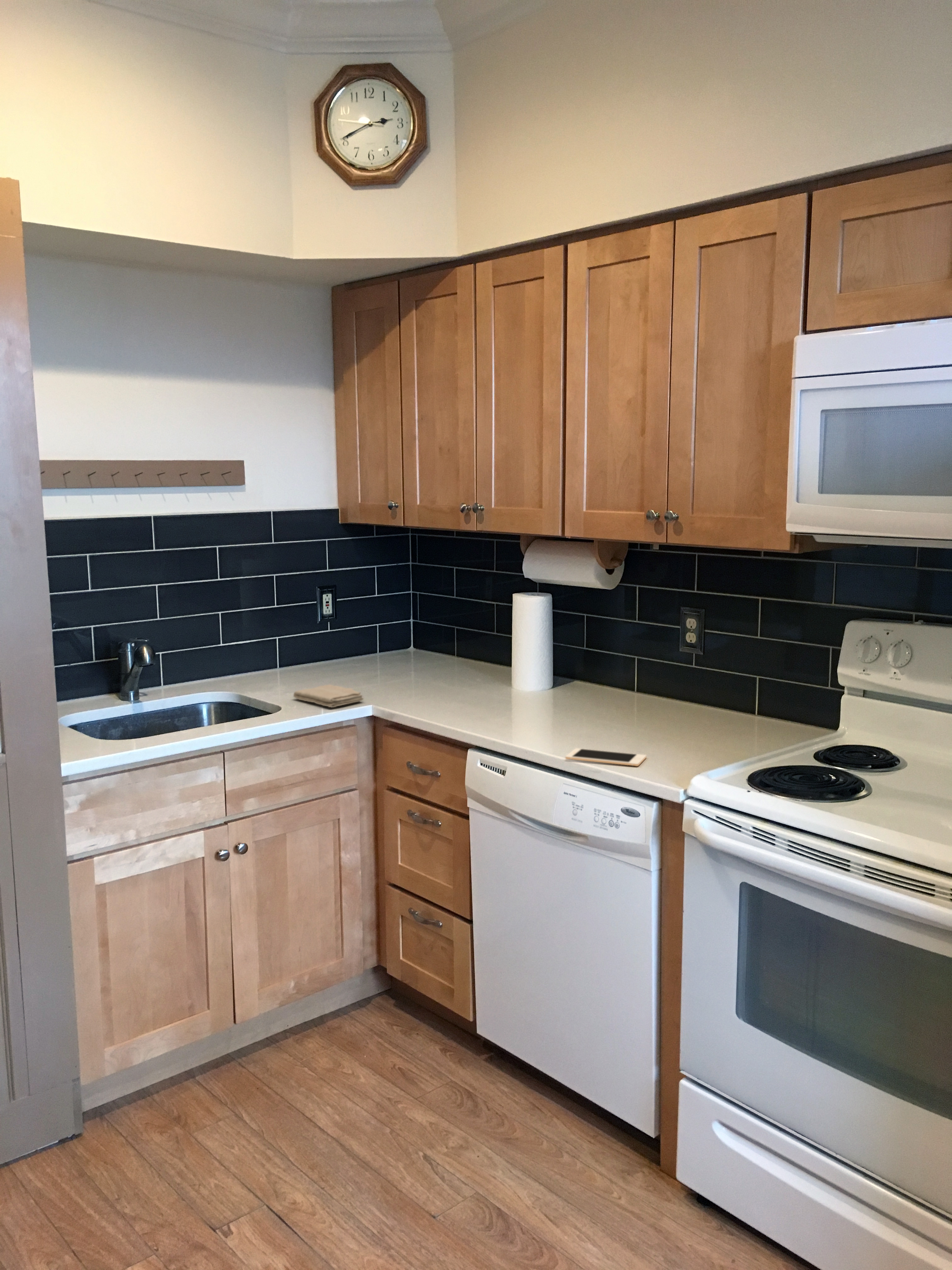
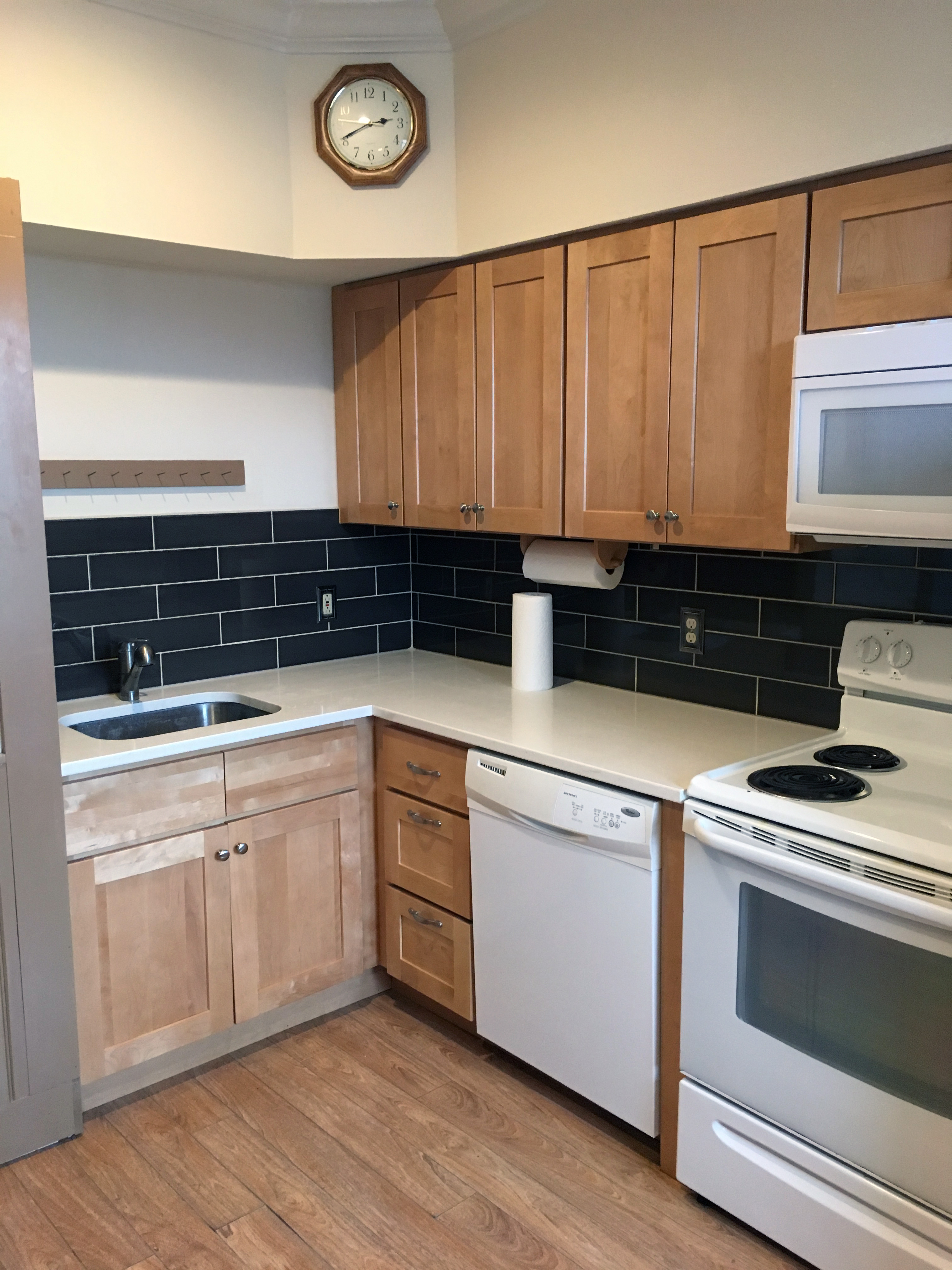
- washcloth (328, 695)
- cell phone (606, 757)
